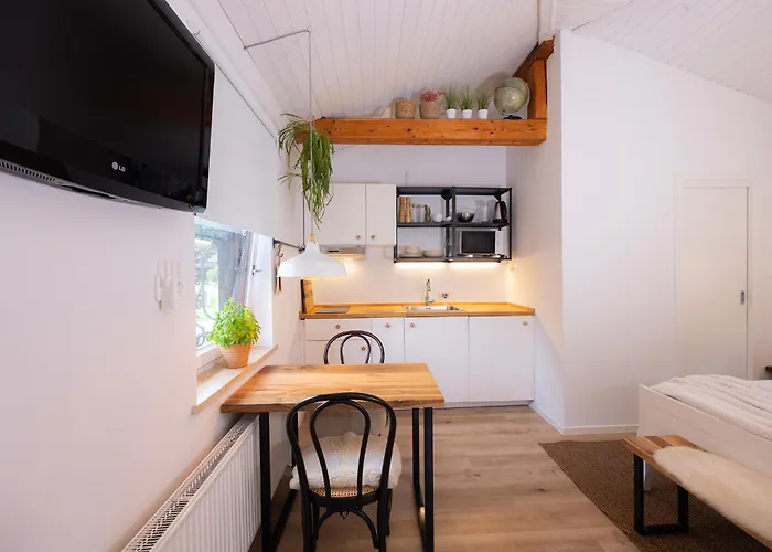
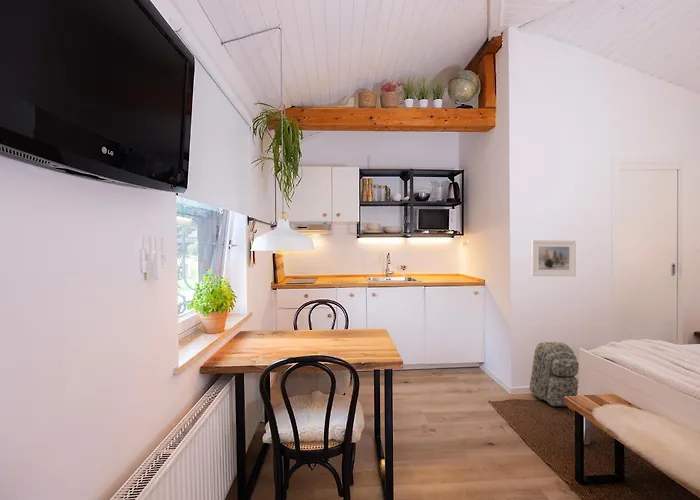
+ backpack (555, 372)
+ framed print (553, 258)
